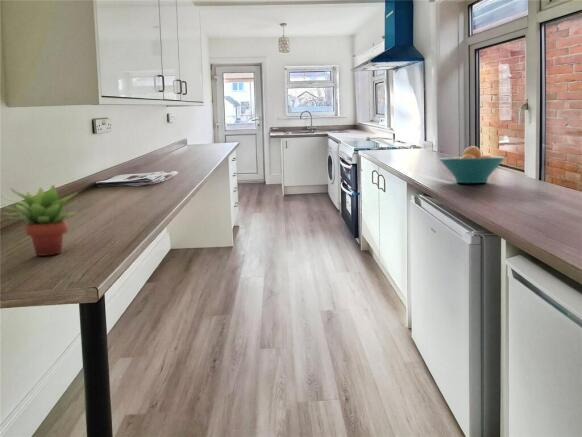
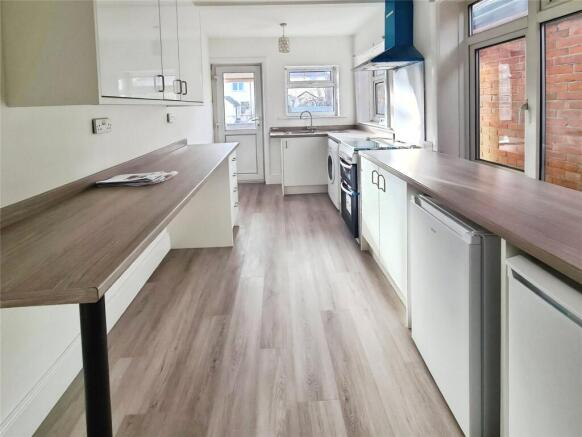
- fruit bowl (471, 164)
- succulent plant (42, 219)
